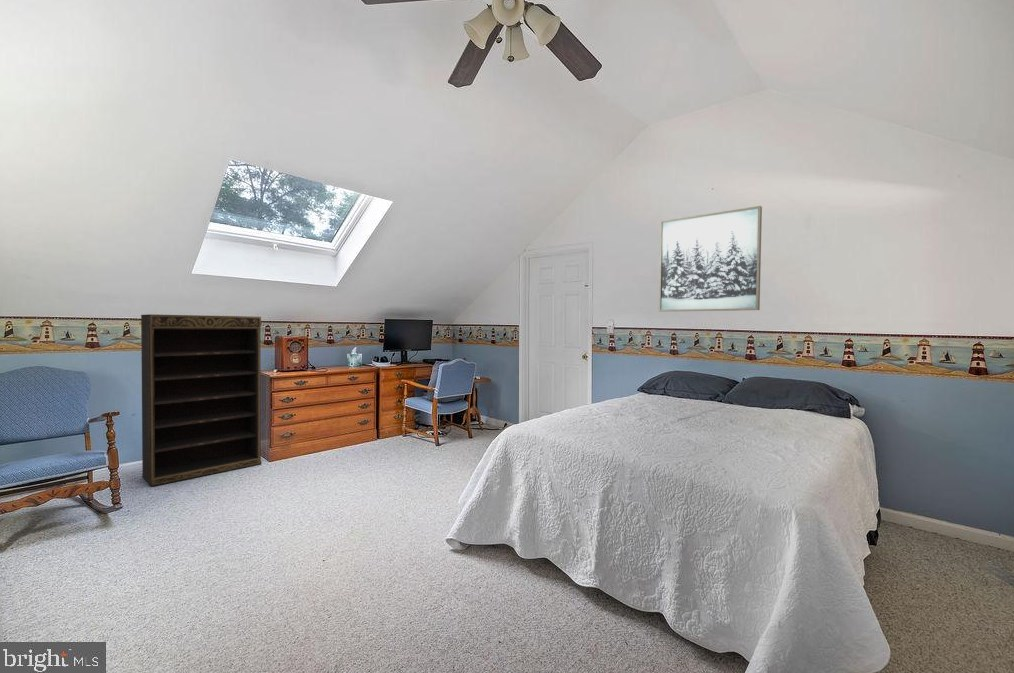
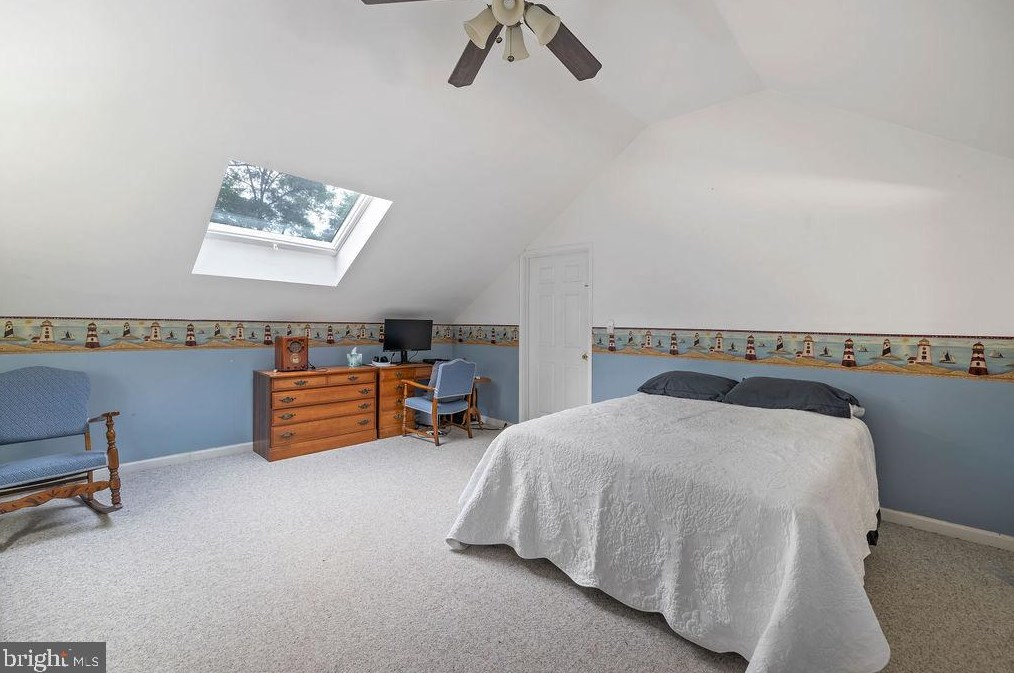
- bookshelf (204, 393)
- wall art (706, 262)
